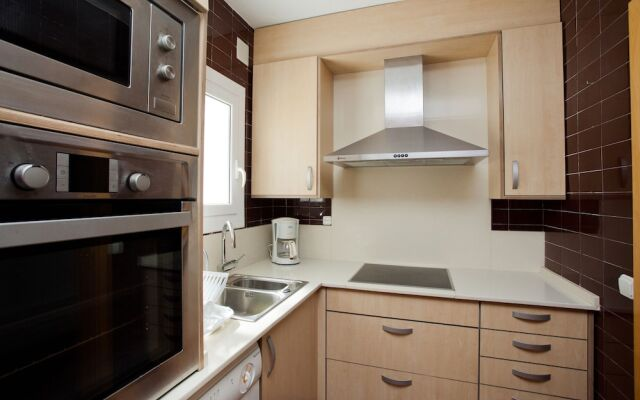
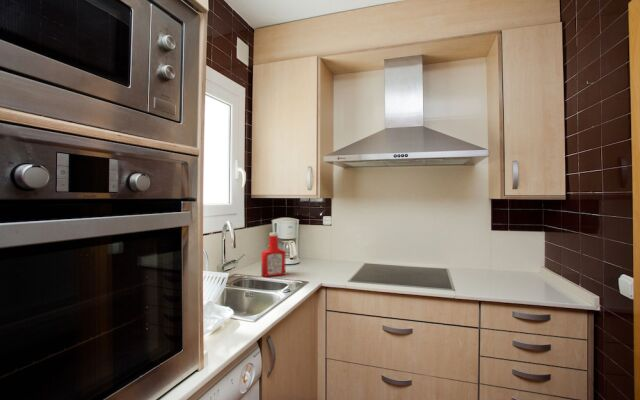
+ soap bottle (273, 253)
